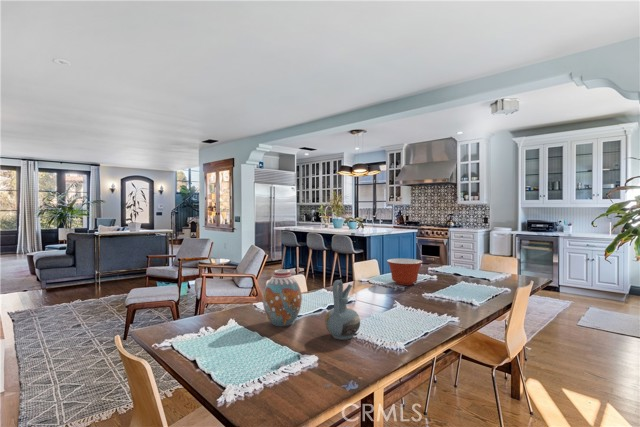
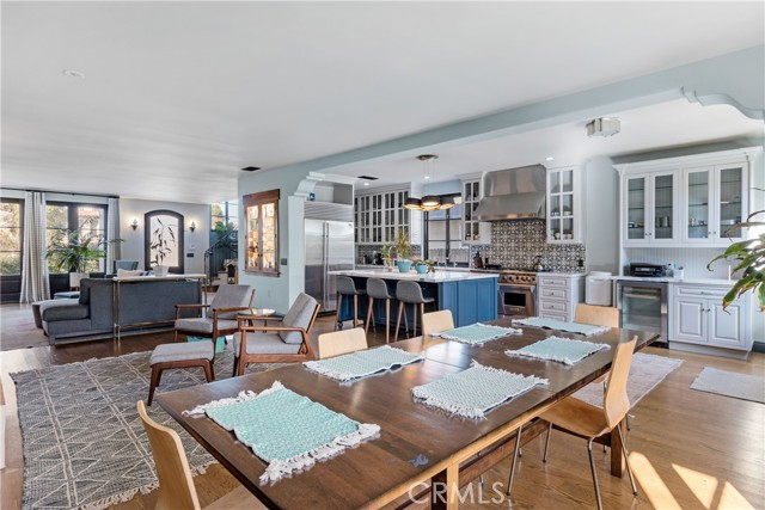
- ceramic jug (342, 307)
- mixing bowl (404, 272)
- vase (282, 297)
